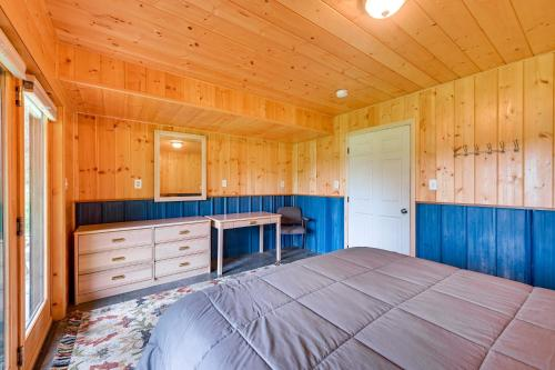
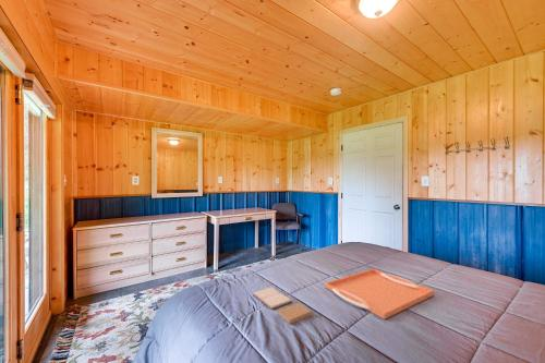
+ book (279, 302)
+ serving tray (377, 289)
